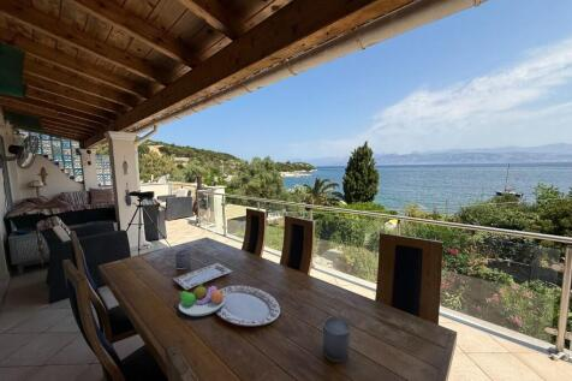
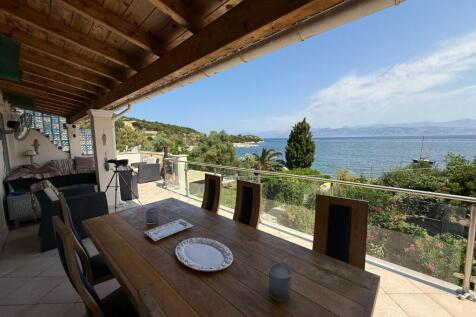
- fruit bowl (201, 297)
